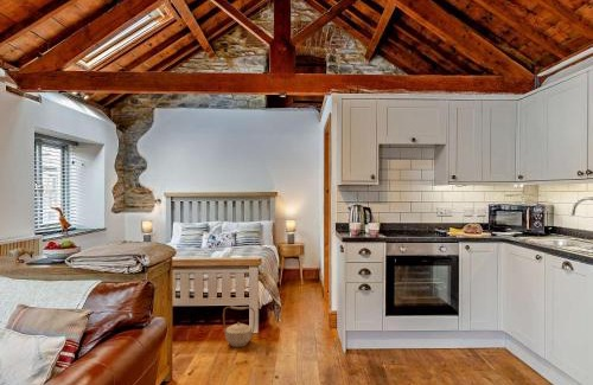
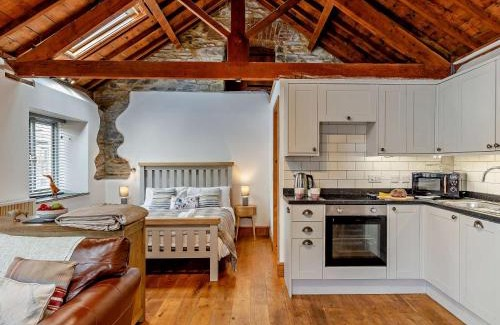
- basket (238, 325)
